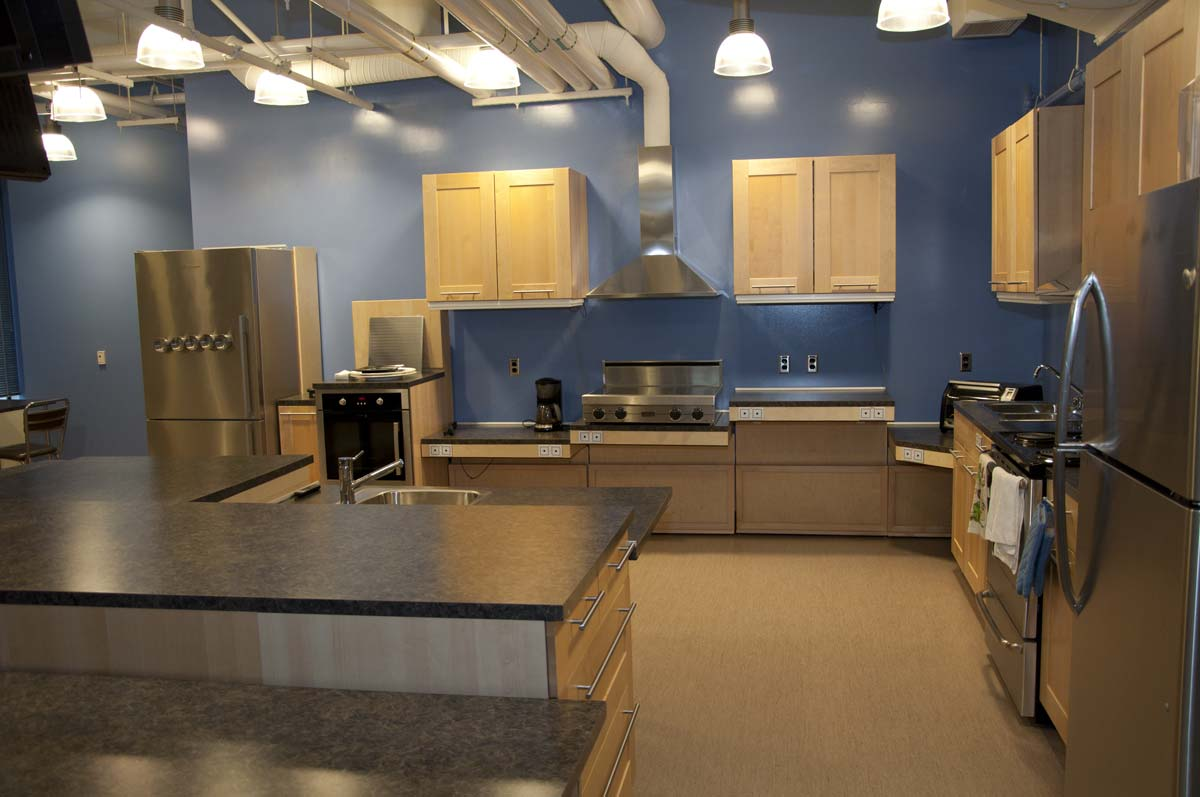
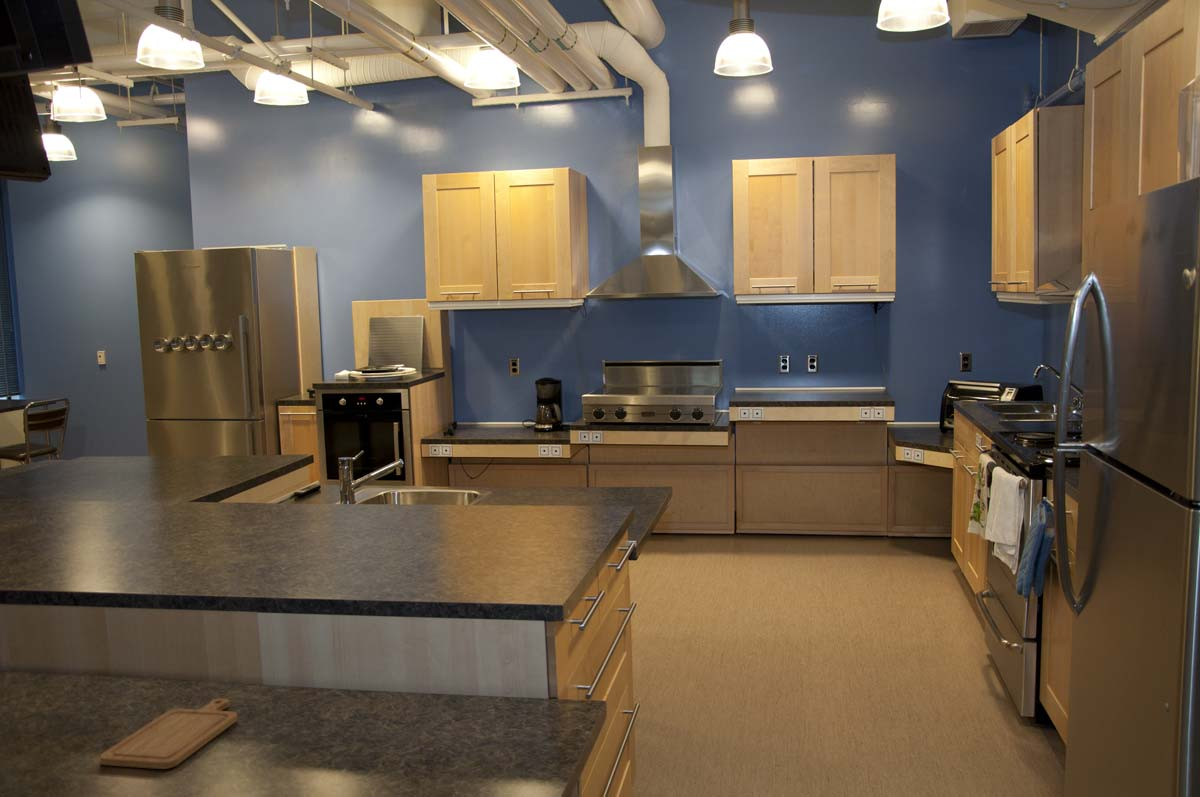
+ chopping board (181, 730)
